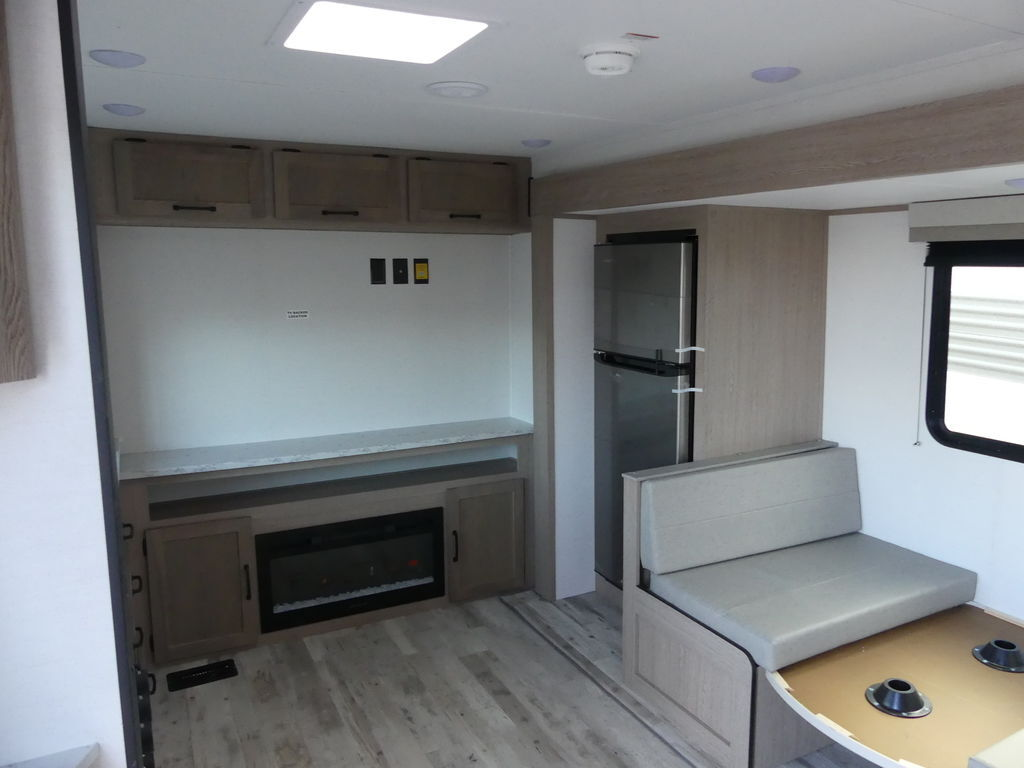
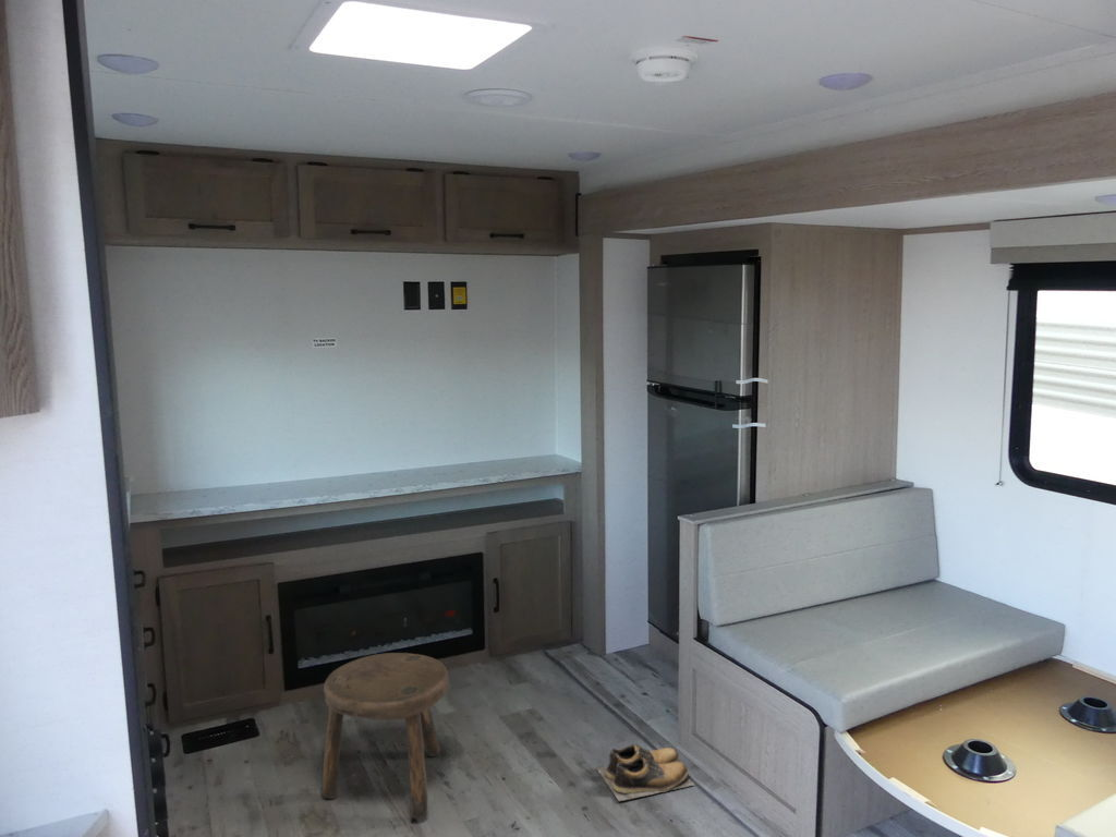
+ stool (405, 728)
+ shoes (644, 763)
